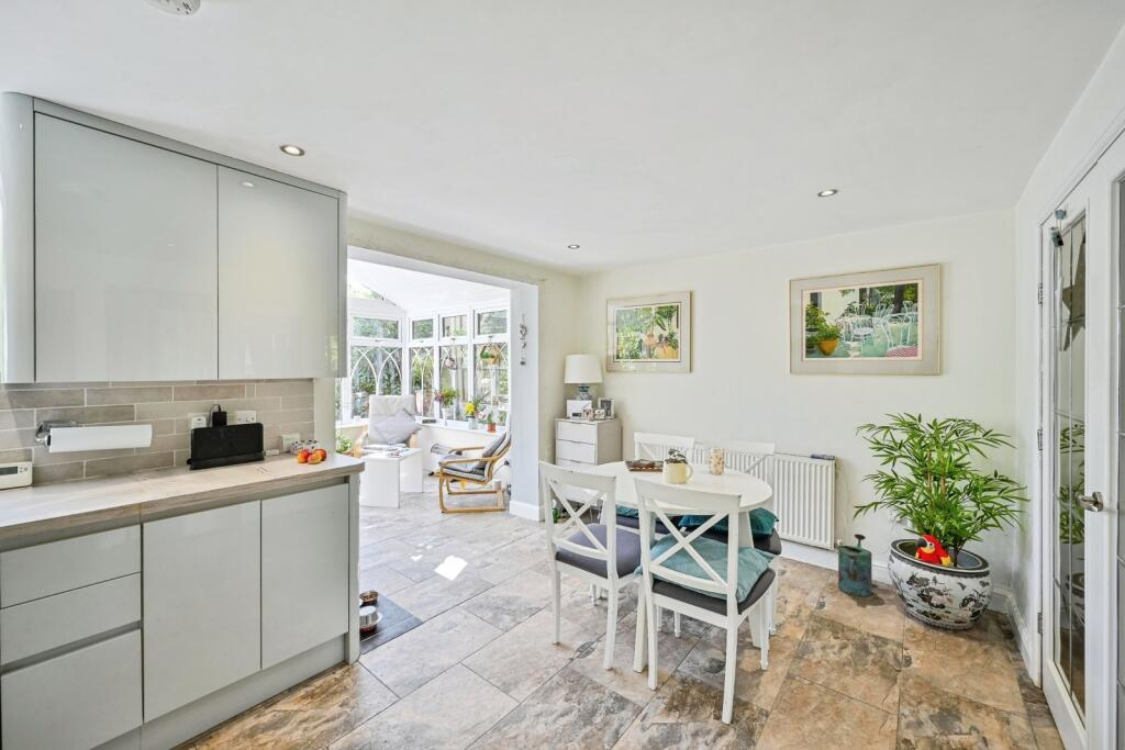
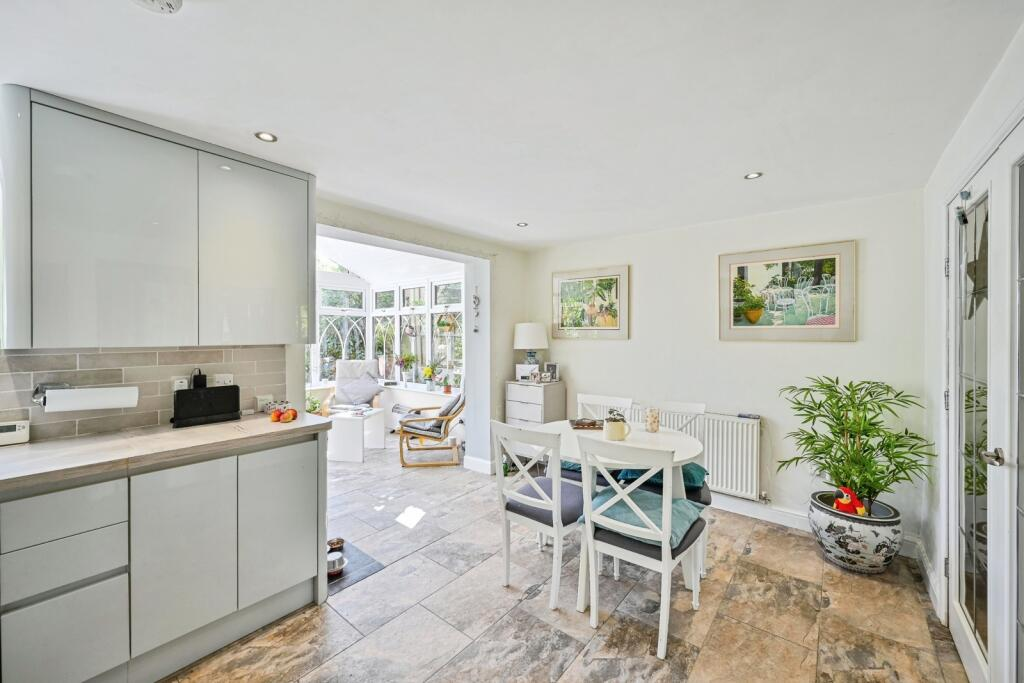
- watering can (856, 563)
